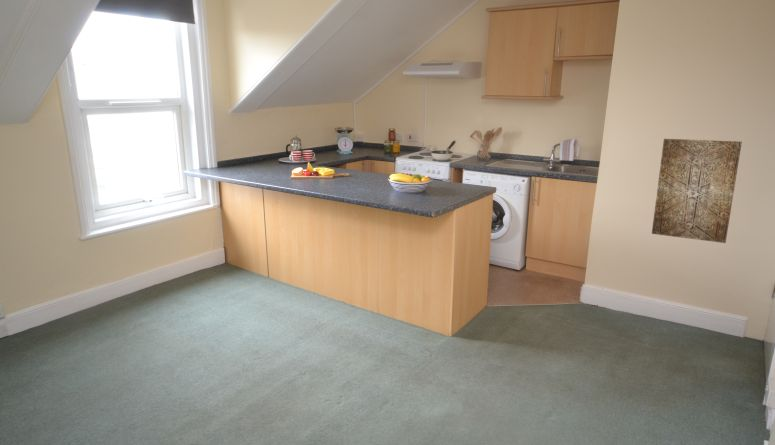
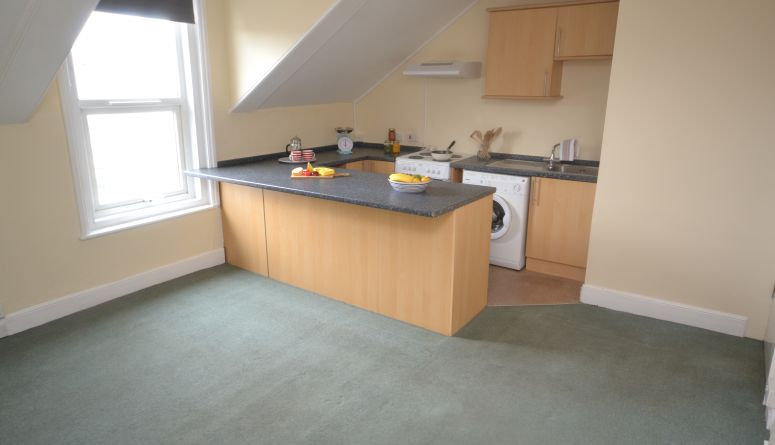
- wall art (694, 190)
